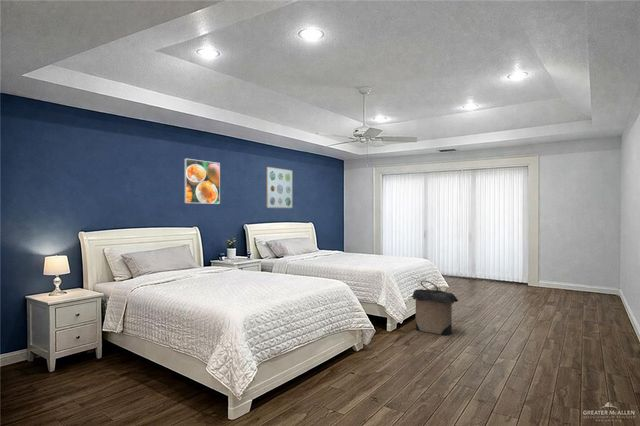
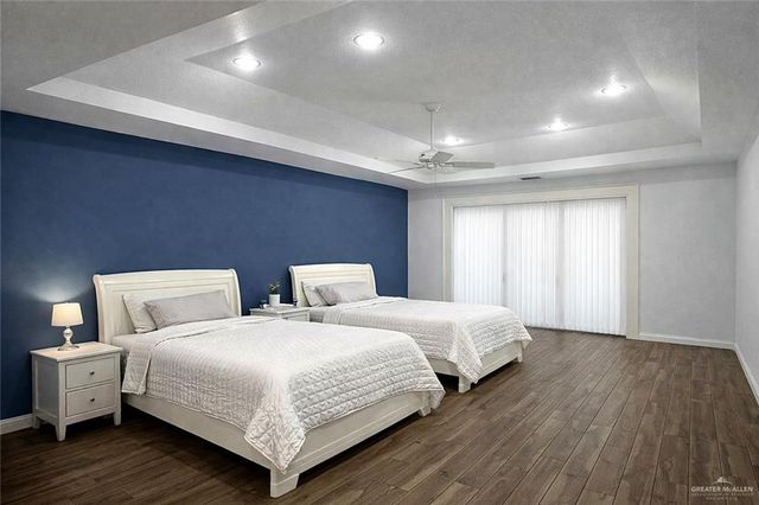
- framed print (202, 182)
- laundry hamper (434, 305)
- wall art (280, 188)
